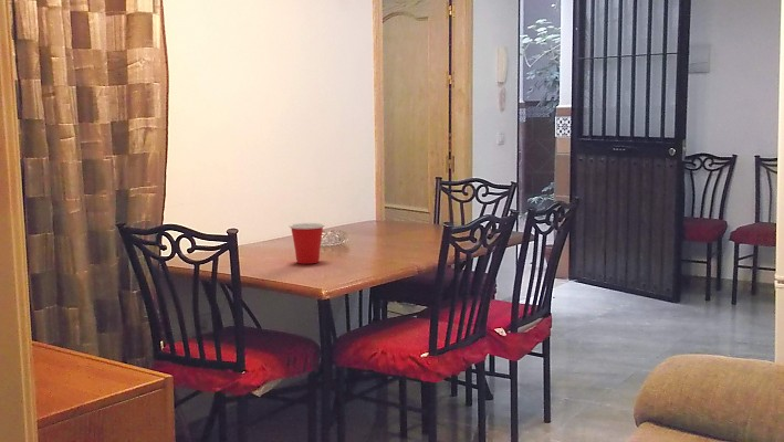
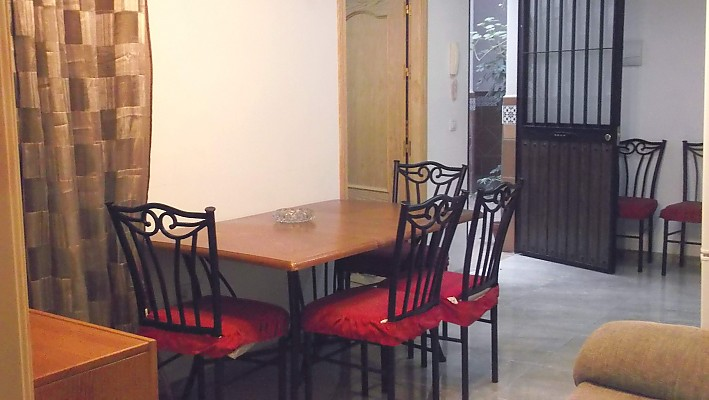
- cup (307, 243)
